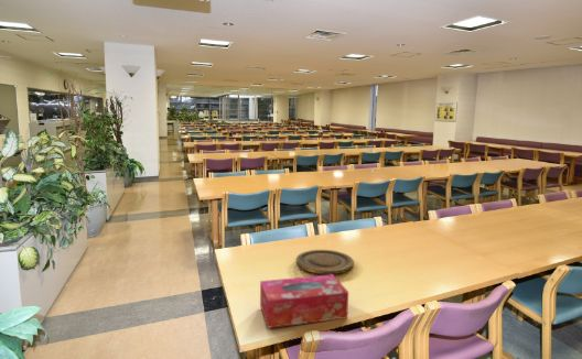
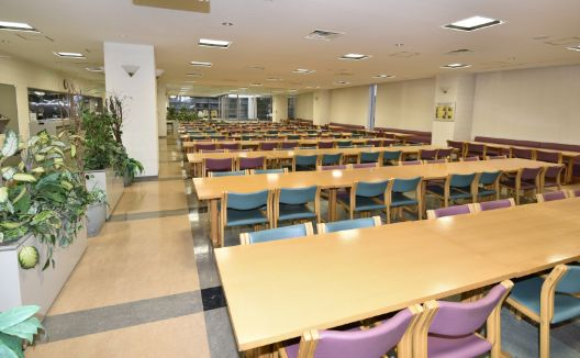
- tissue box (302, 298)
- plate (324, 261)
